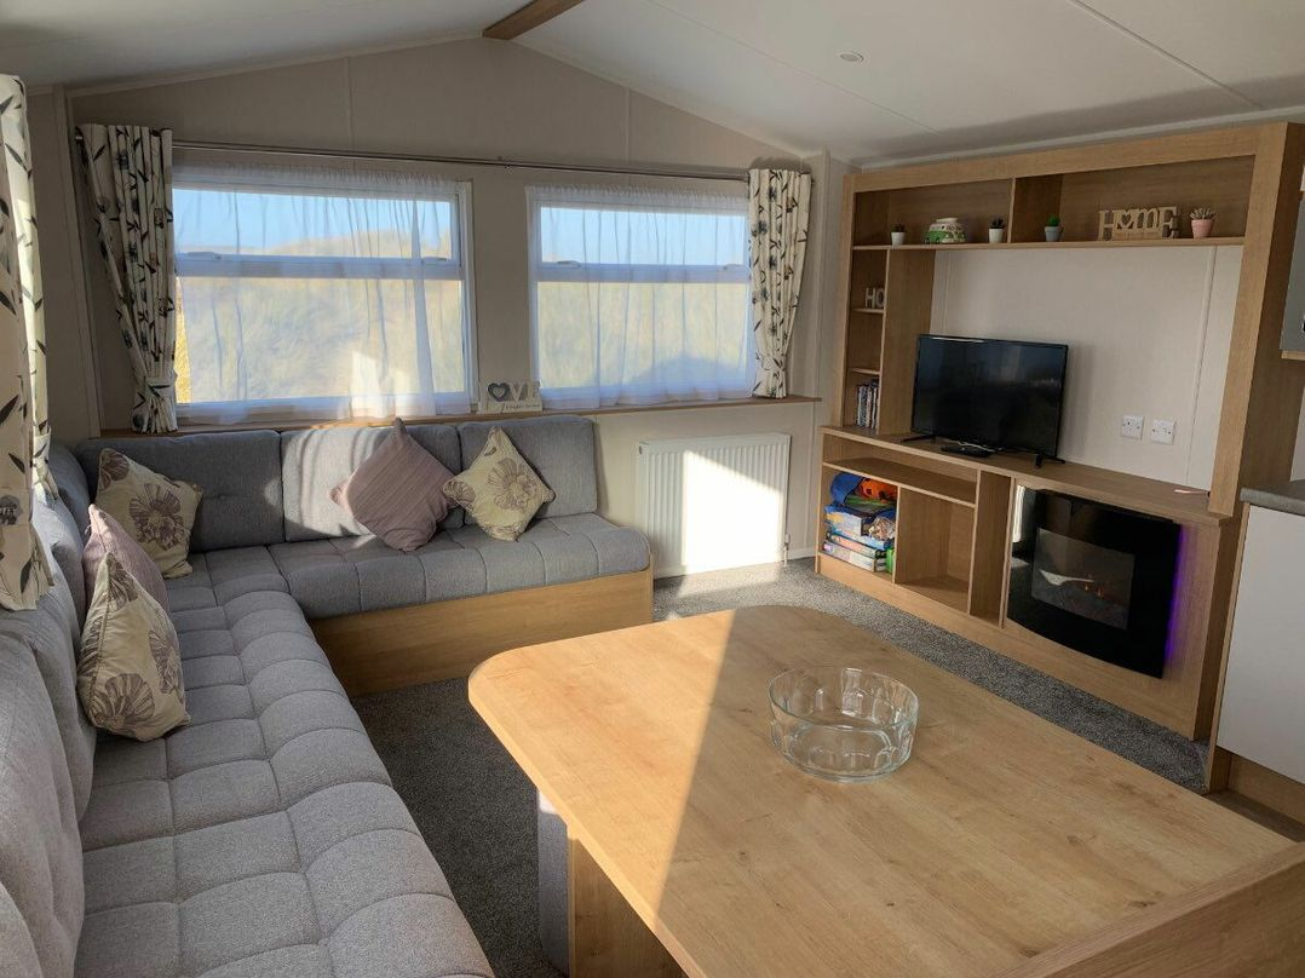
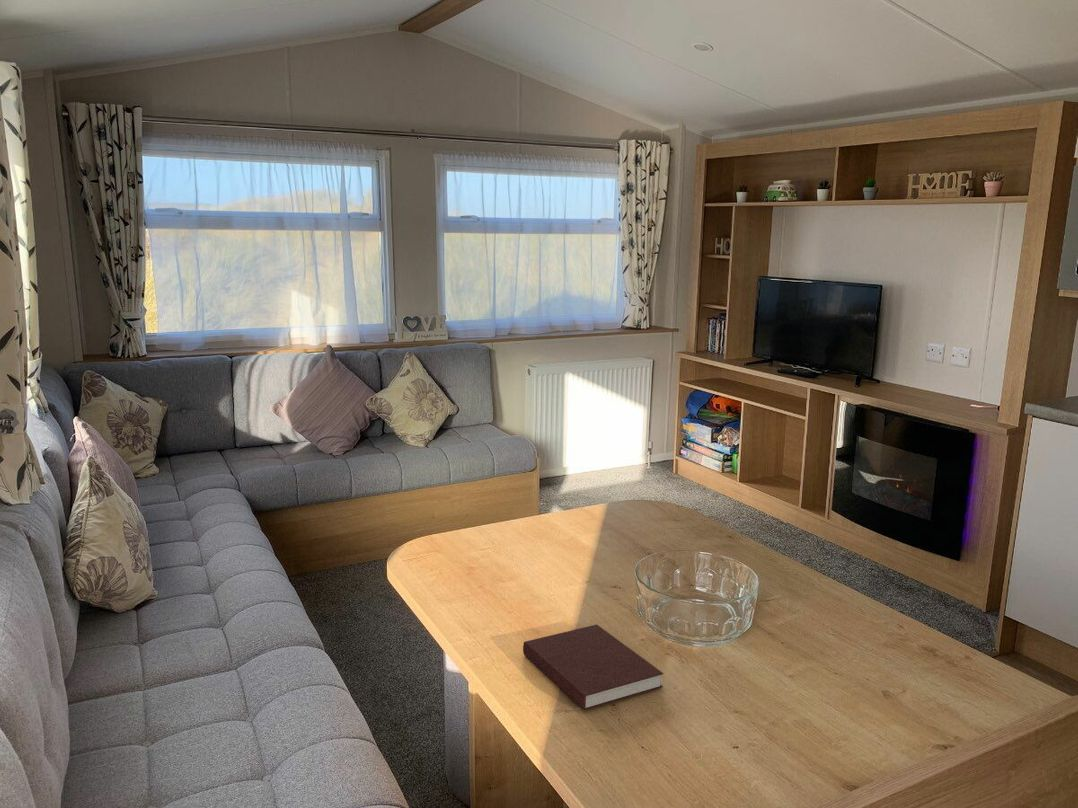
+ notebook (590, 663)
